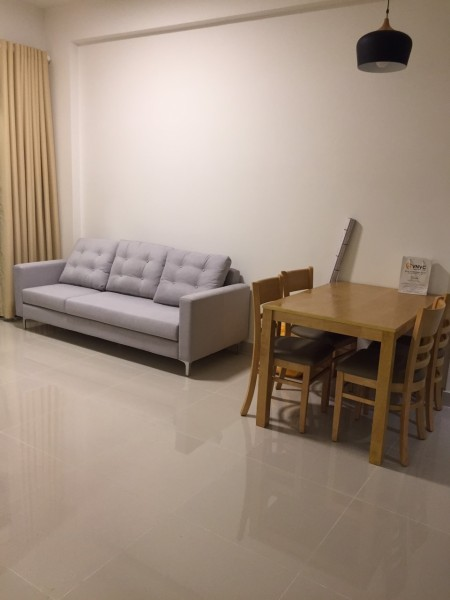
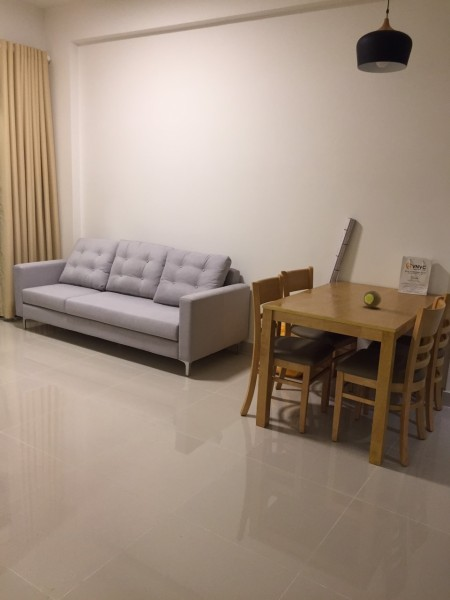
+ fruit (372, 299)
